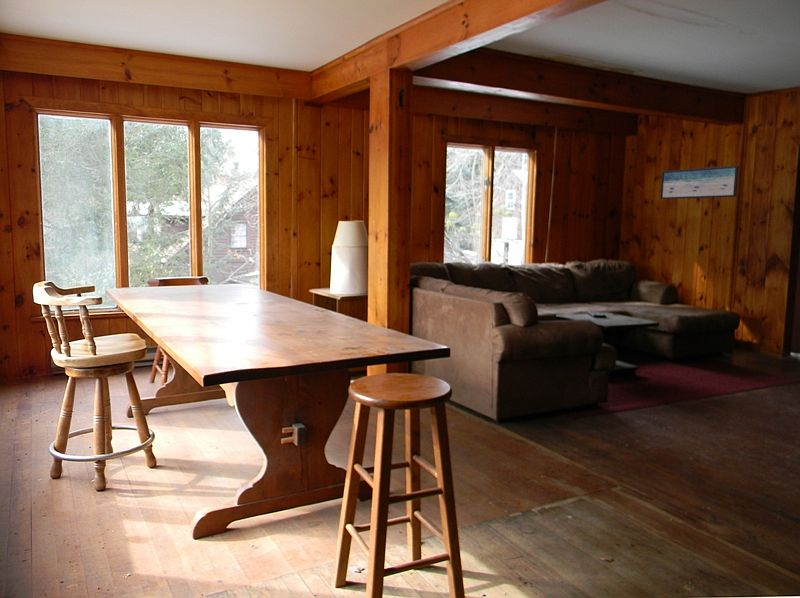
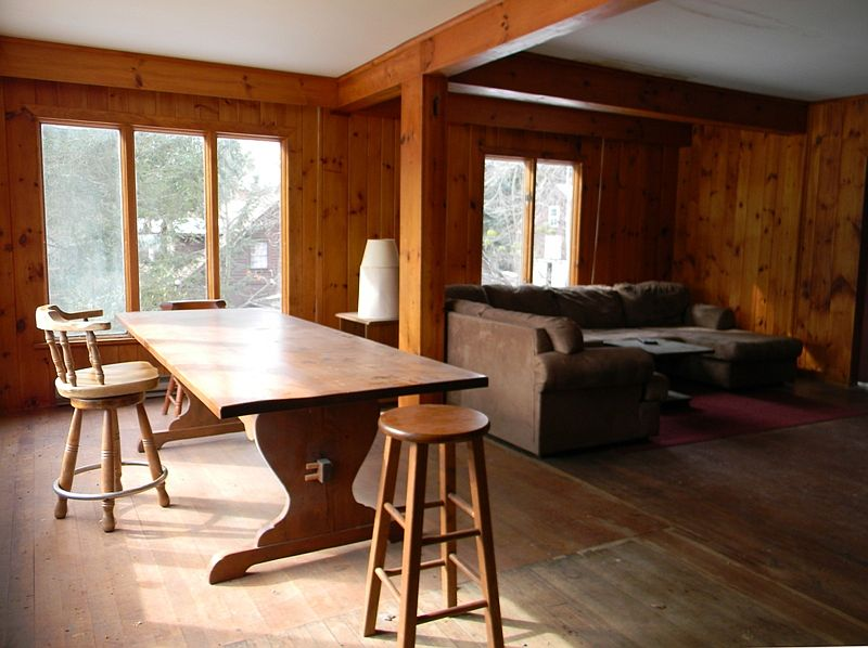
- wall art (697, 183)
